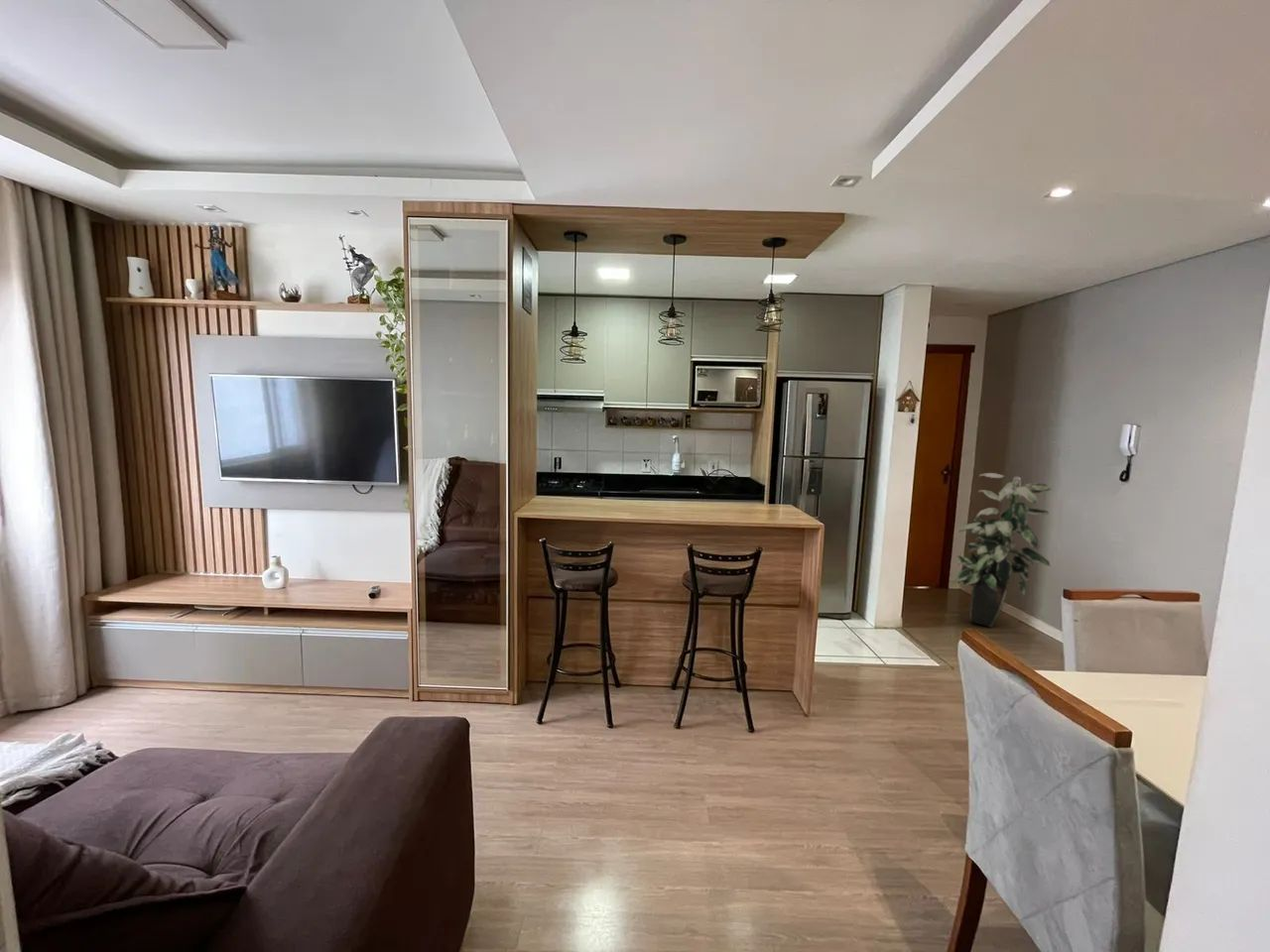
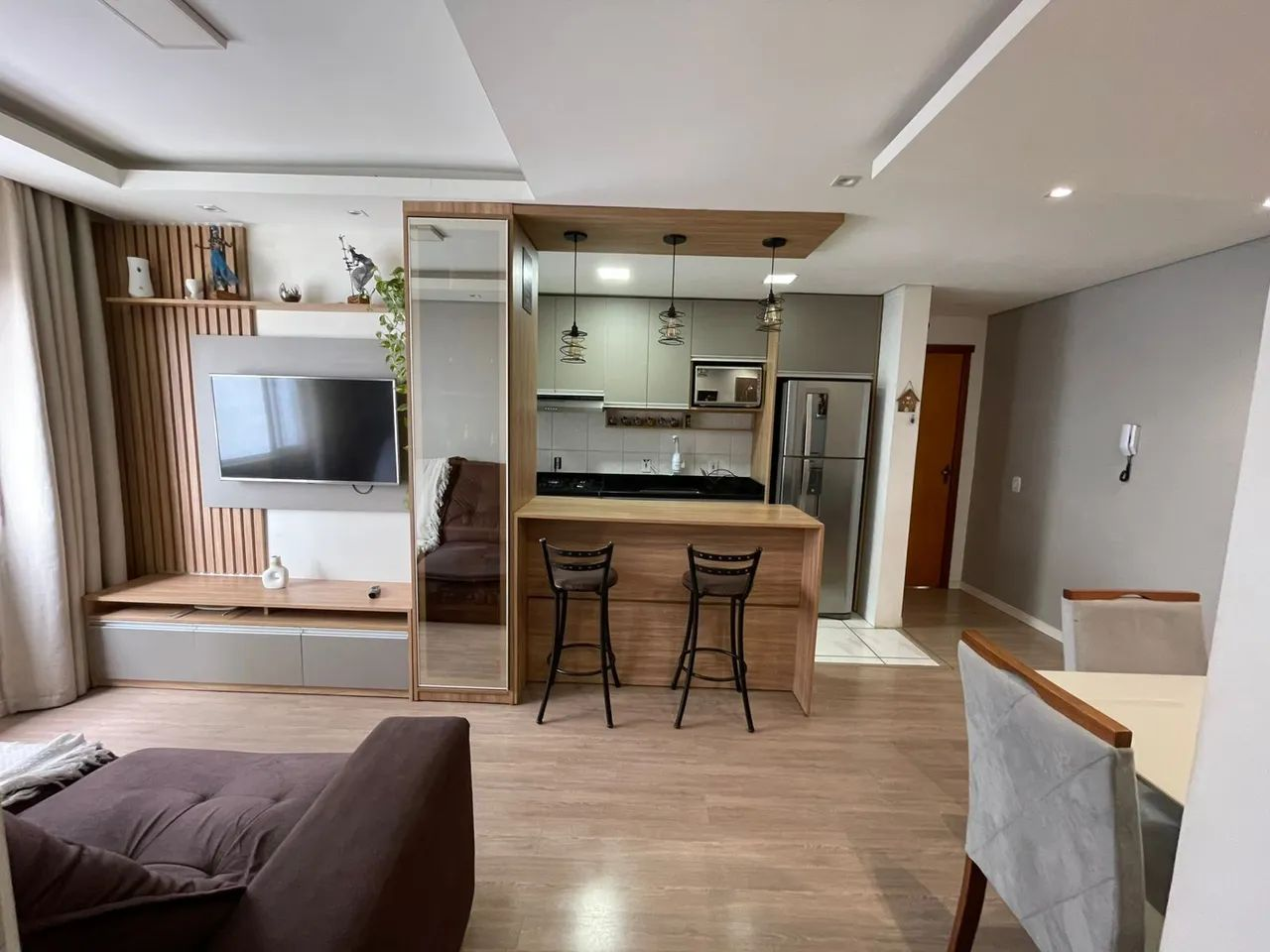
- indoor plant (996, 549)
